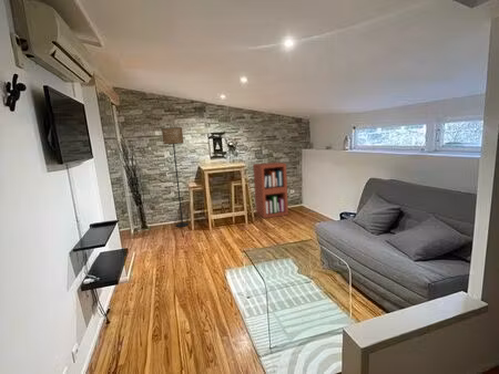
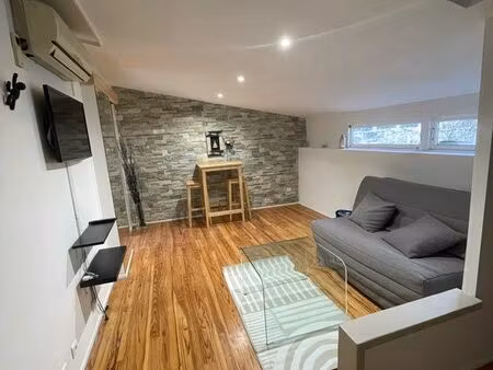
- bookshelf (269, 188)
- floor lamp (176, 177)
